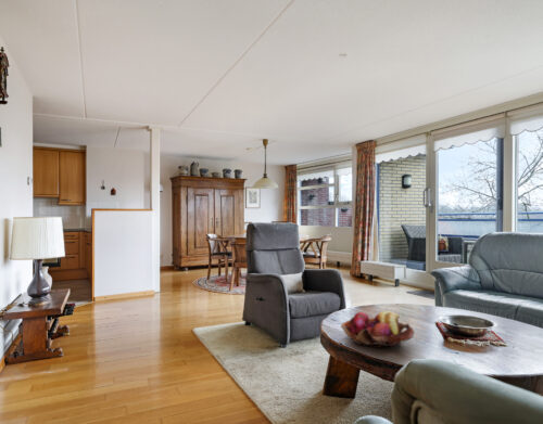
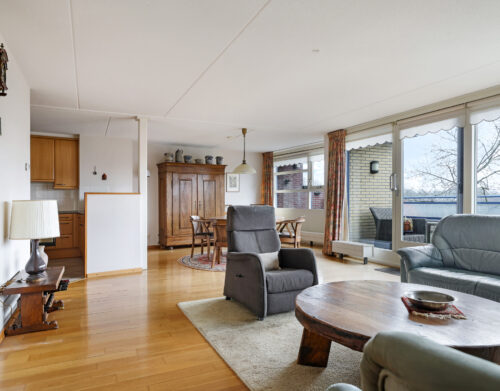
- fruit basket (378, 326)
